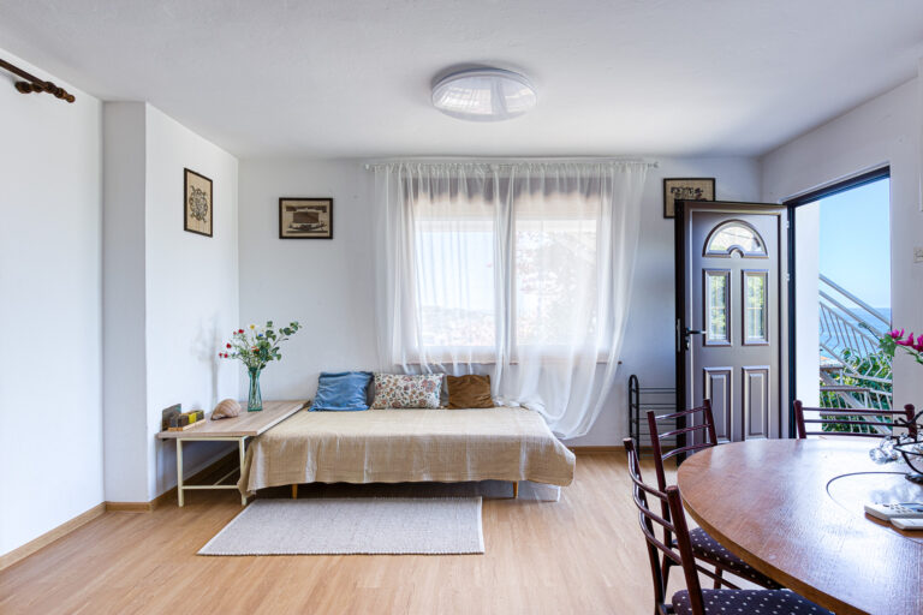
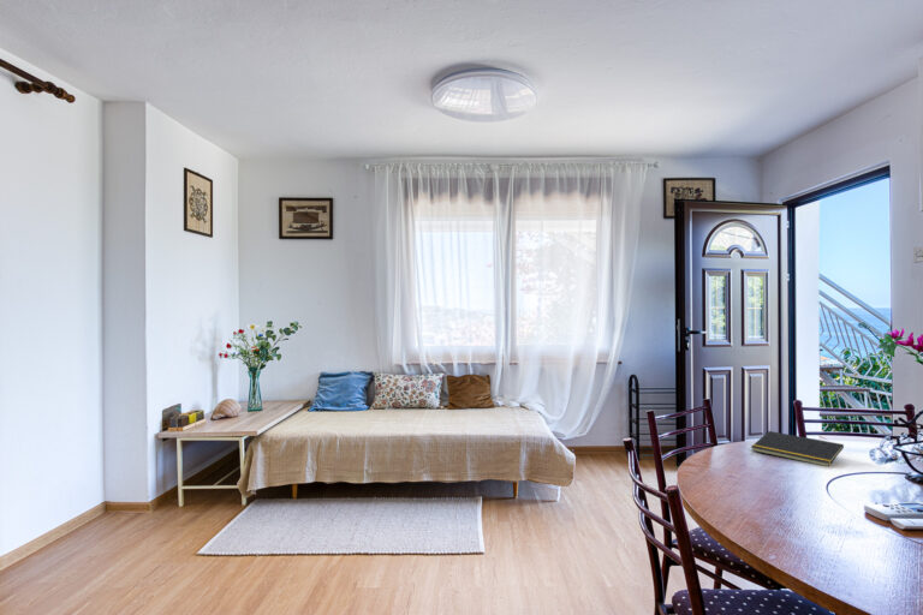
+ notepad (796, 447)
